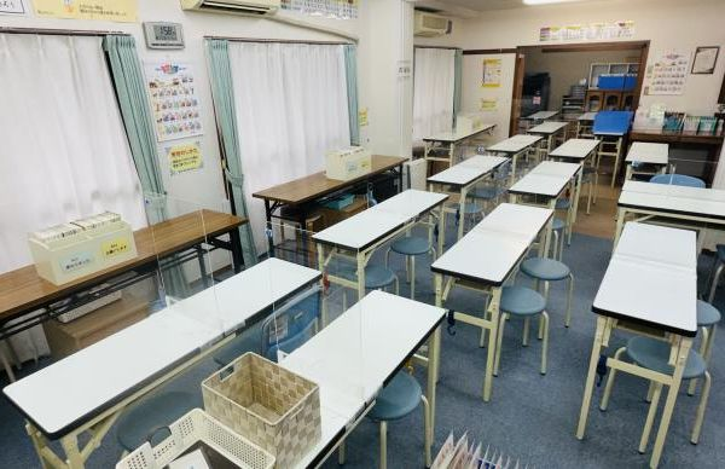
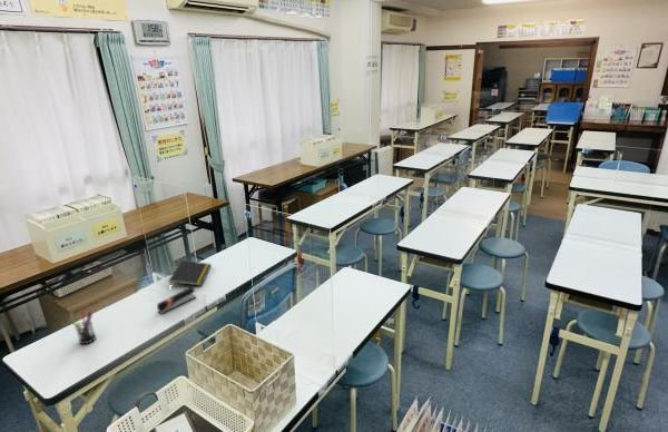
+ notepad (190, 272)
+ pen holder (82, 327)
+ stapler (176, 300)
